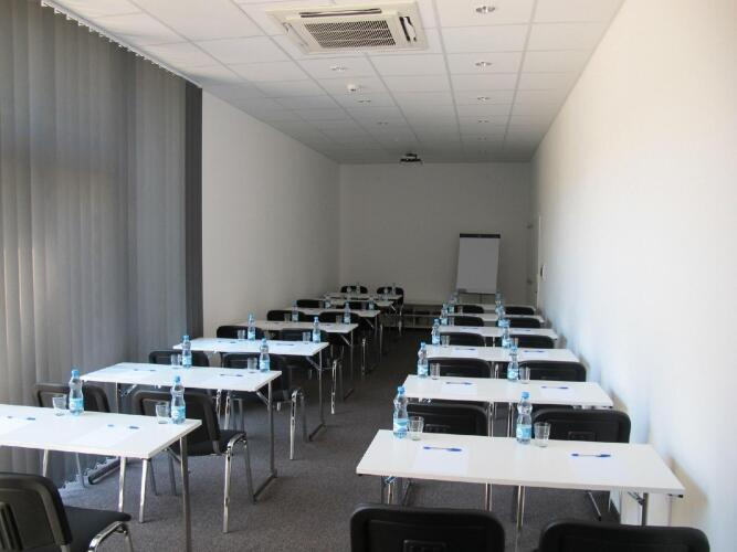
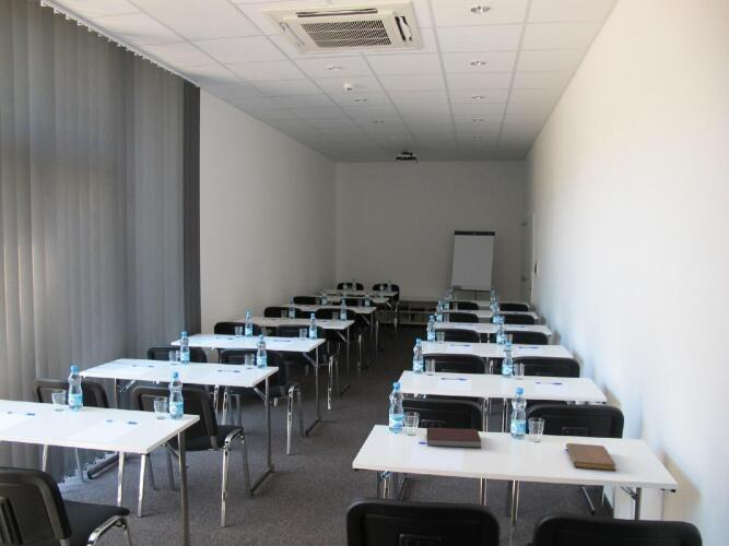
+ notebook (452, 437)
+ notebook (589, 455)
